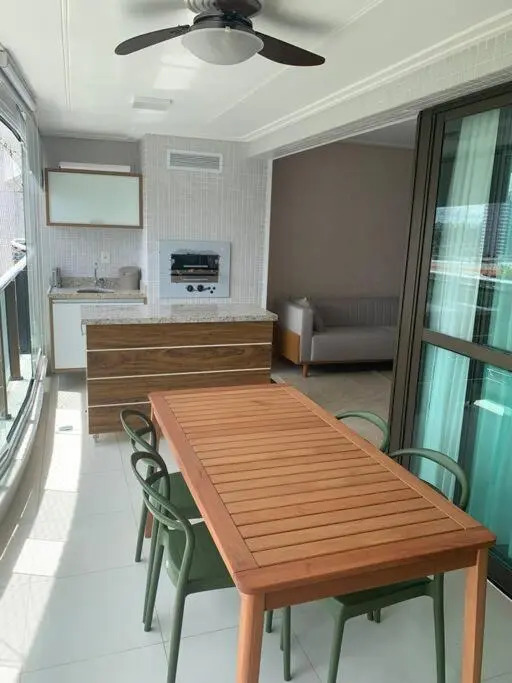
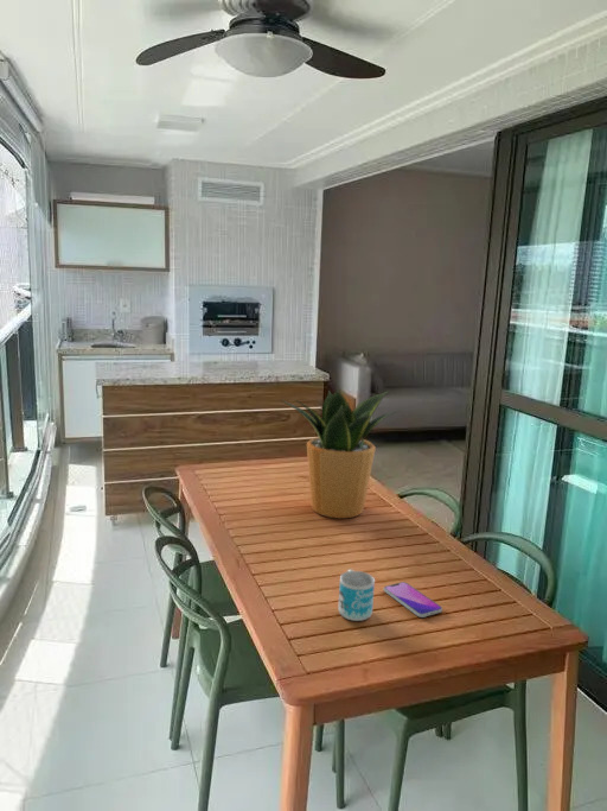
+ smartphone (411, 598)
+ mug (352, 591)
+ potted plant (337, 450)
